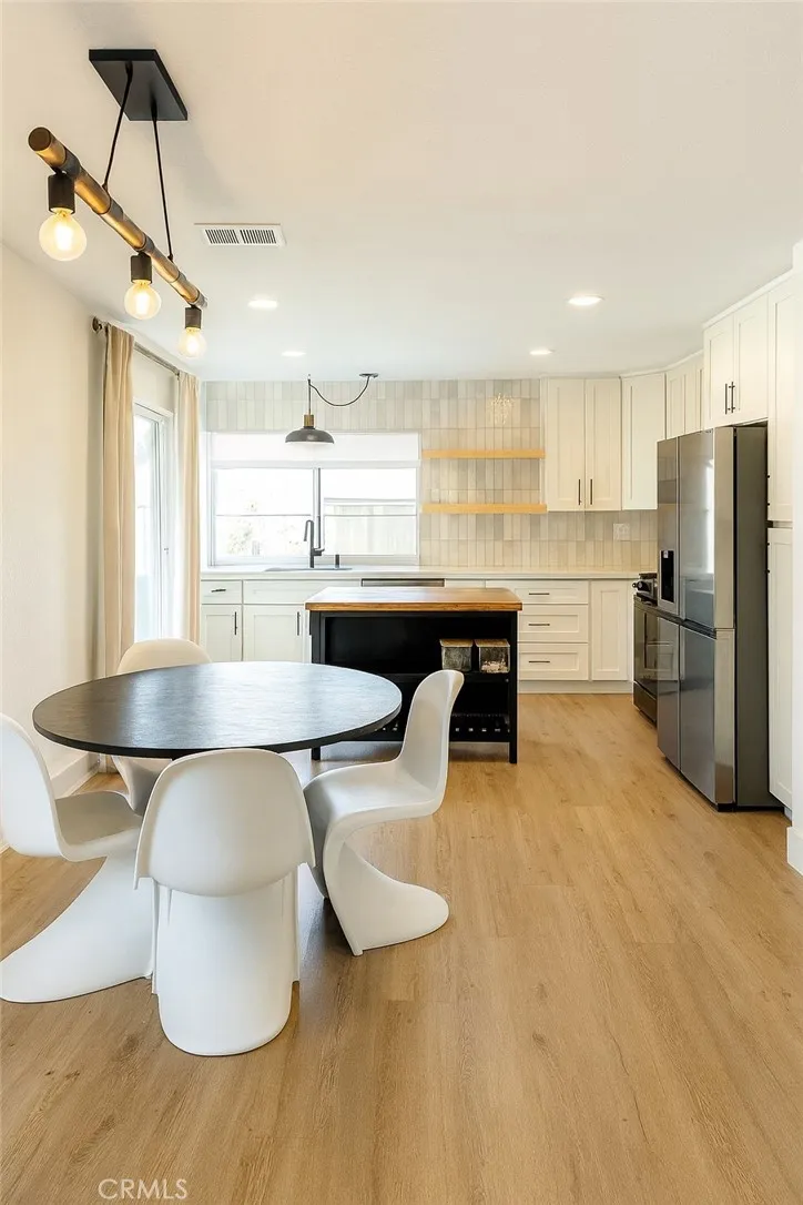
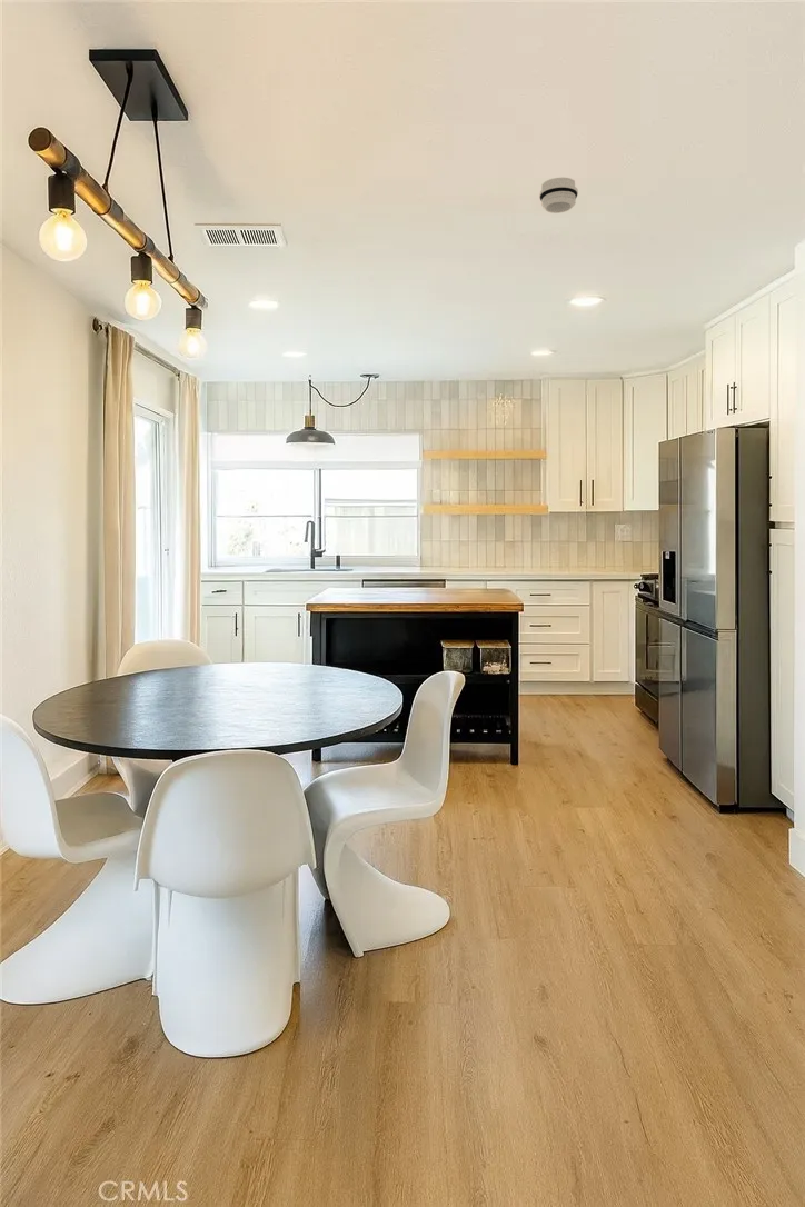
+ smoke detector (558, 196)
